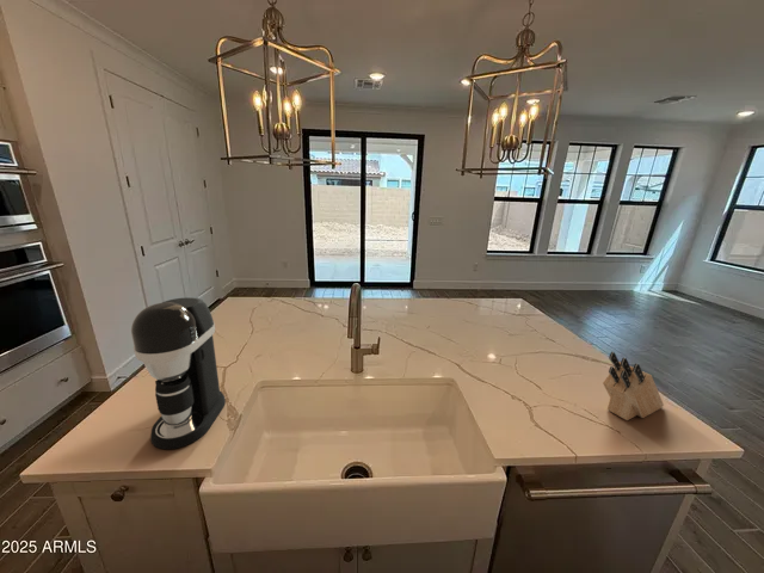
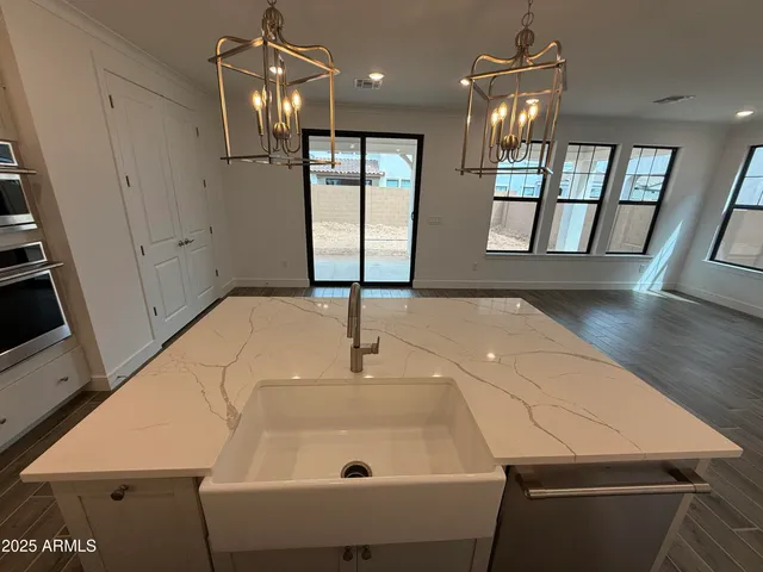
- coffee maker (181, 362)
- knife block (635, 381)
